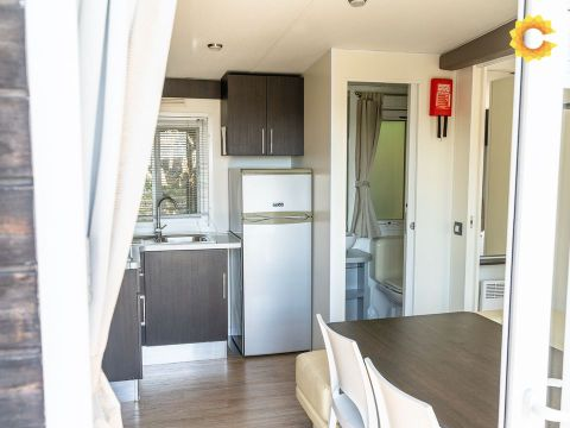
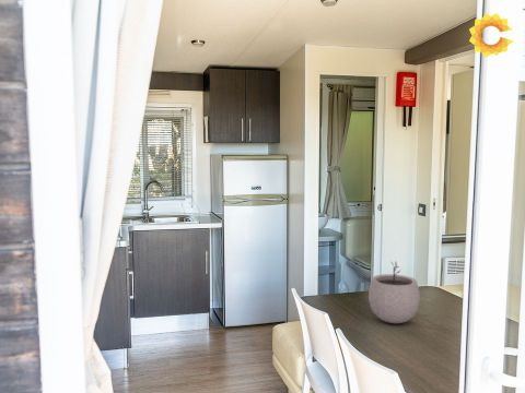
+ plant pot (394, 290)
